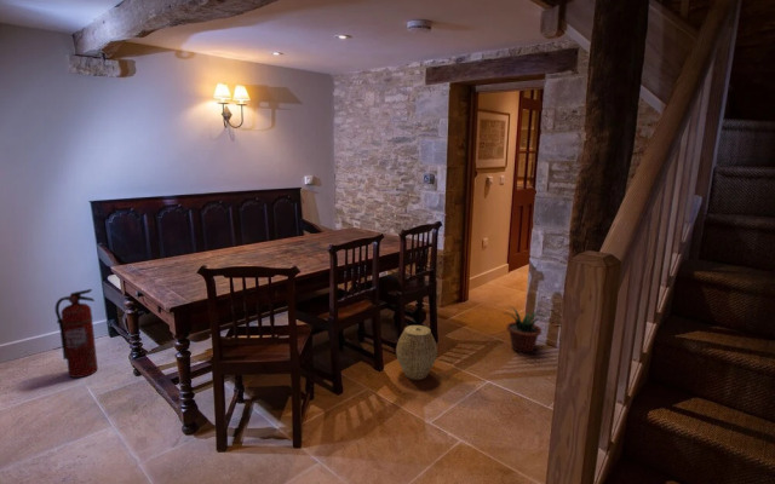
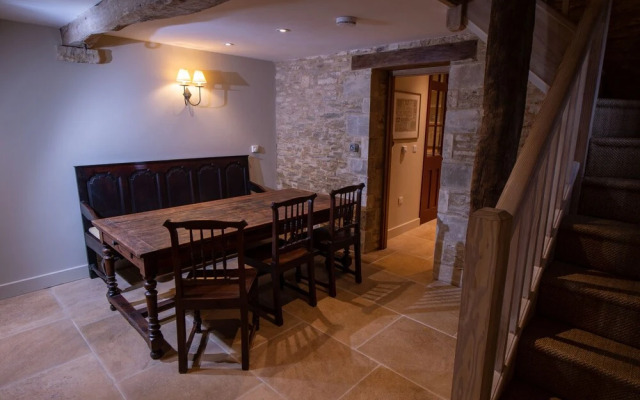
- fire extinguisher (78, 332)
- woven basket (417, 351)
- potted plant (524, 329)
